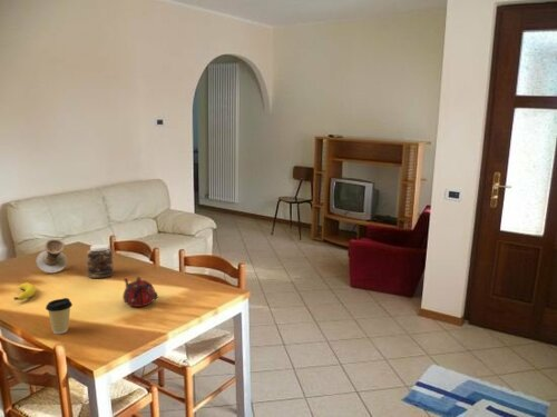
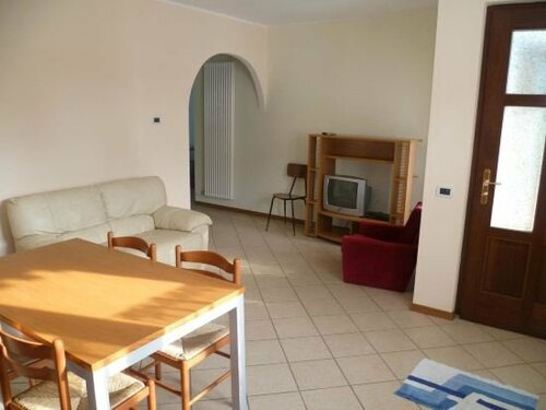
- jar (99, 260)
- banana (21, 288)
- teapot (138, 289)
- coffee cup (59, 316)
- plant pot (52, 255)
